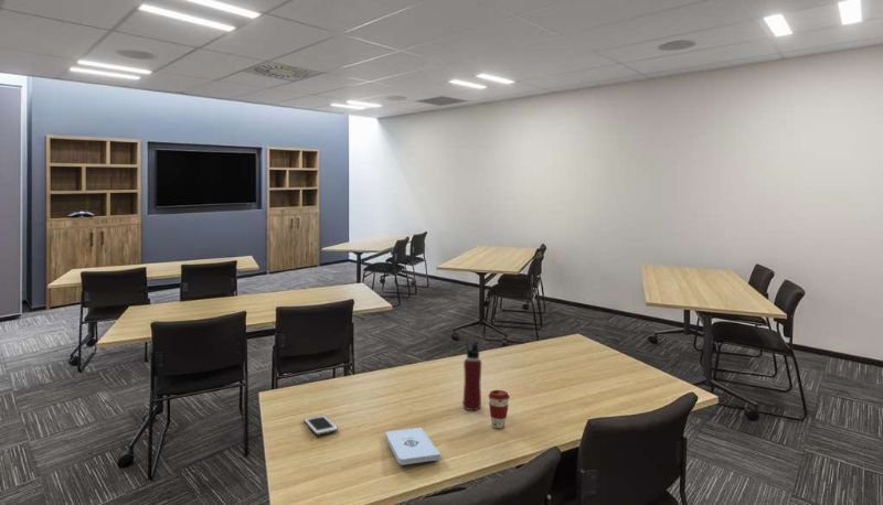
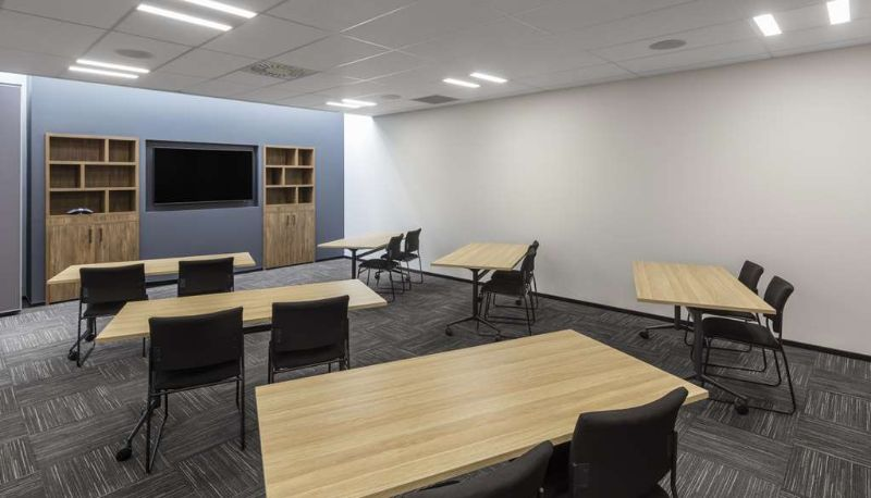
- coffee cup (498, 409)
- cell phone (320, 425)
- notepad (411, 444)
- water bottle (472, 374)
